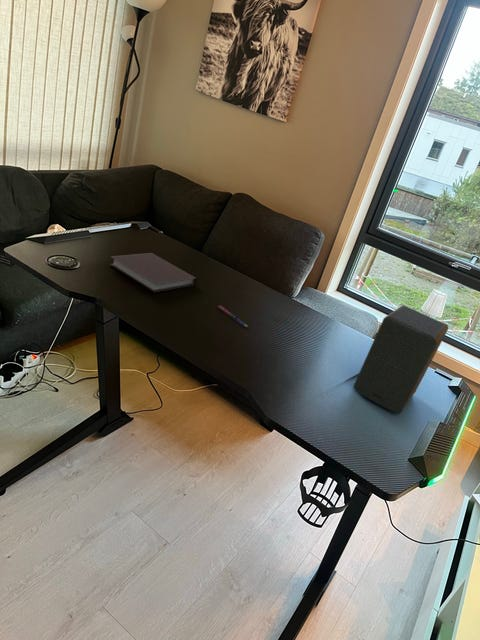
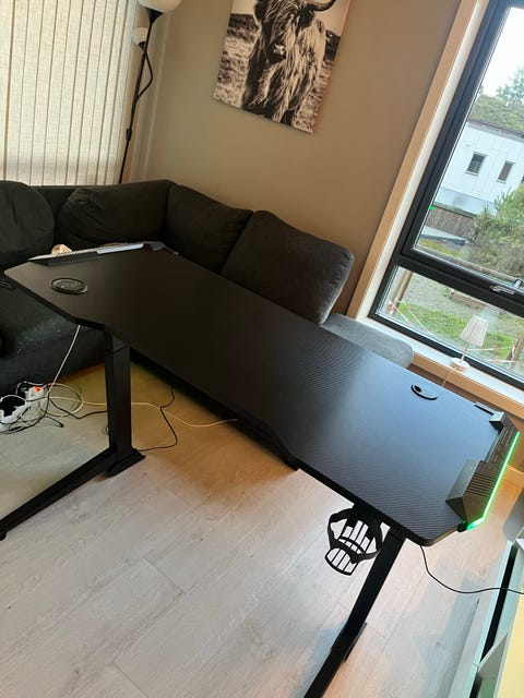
- notebook (153, 270)
- speaker (400, 357)
- pen (232, 315)
